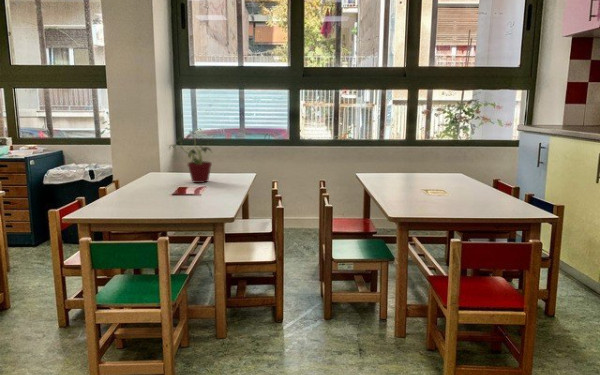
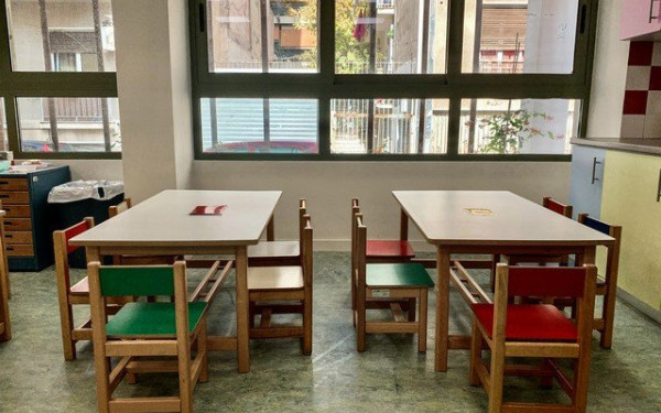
- potted plant (189, 156)
